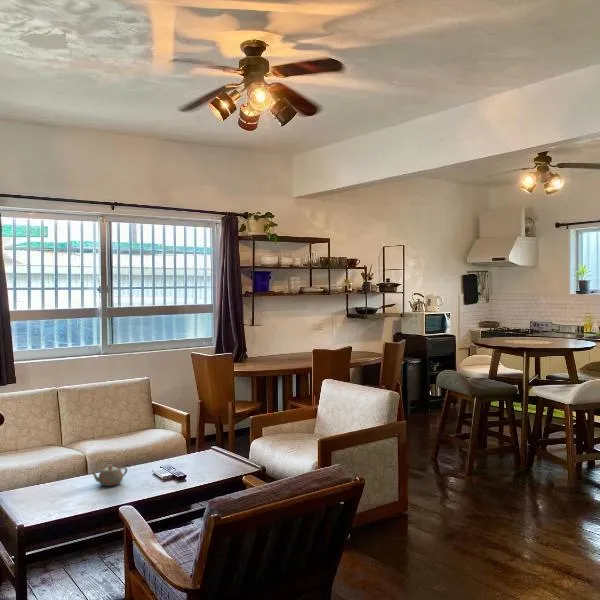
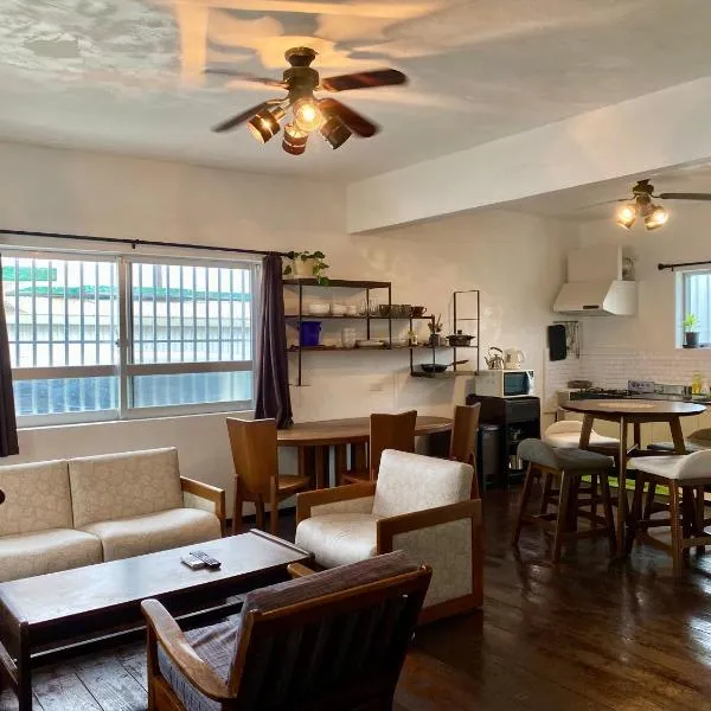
- teapot (109, 474)
